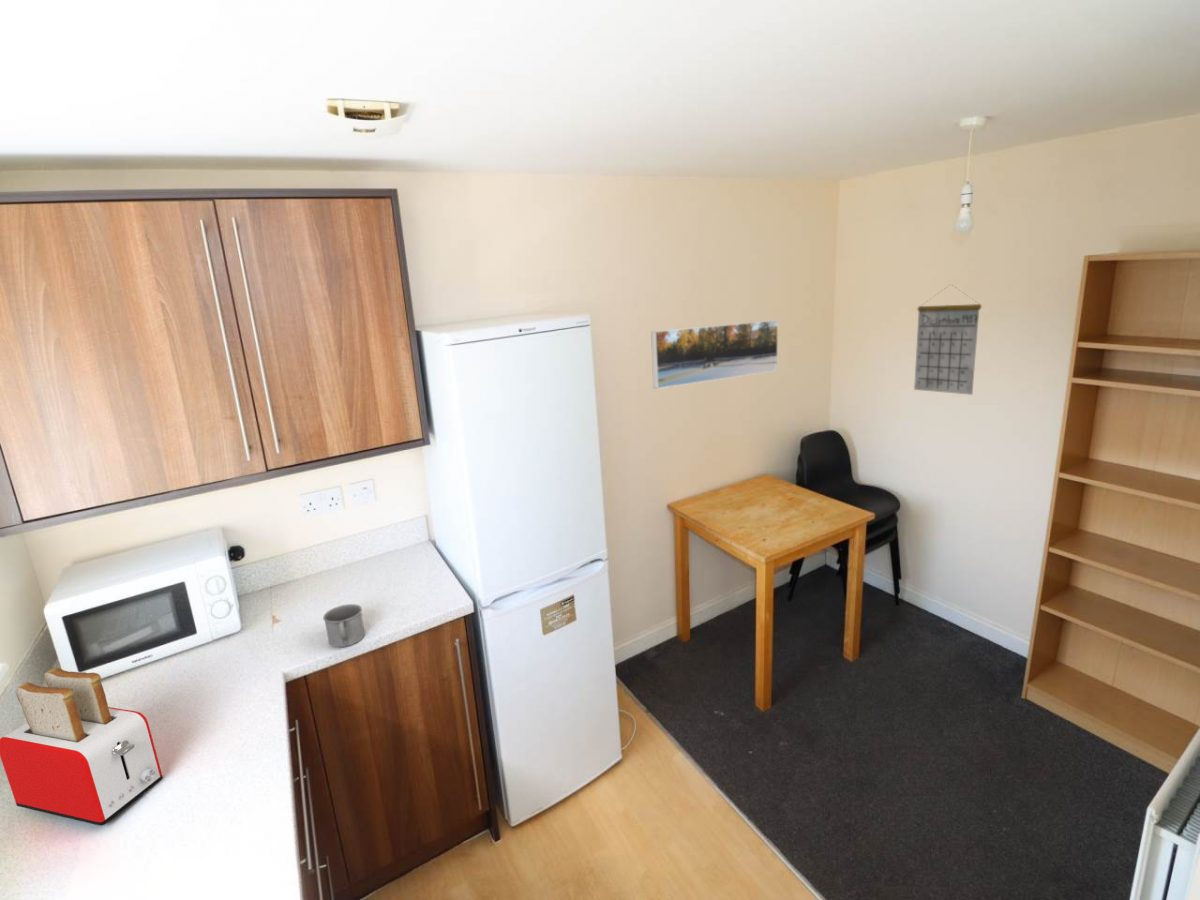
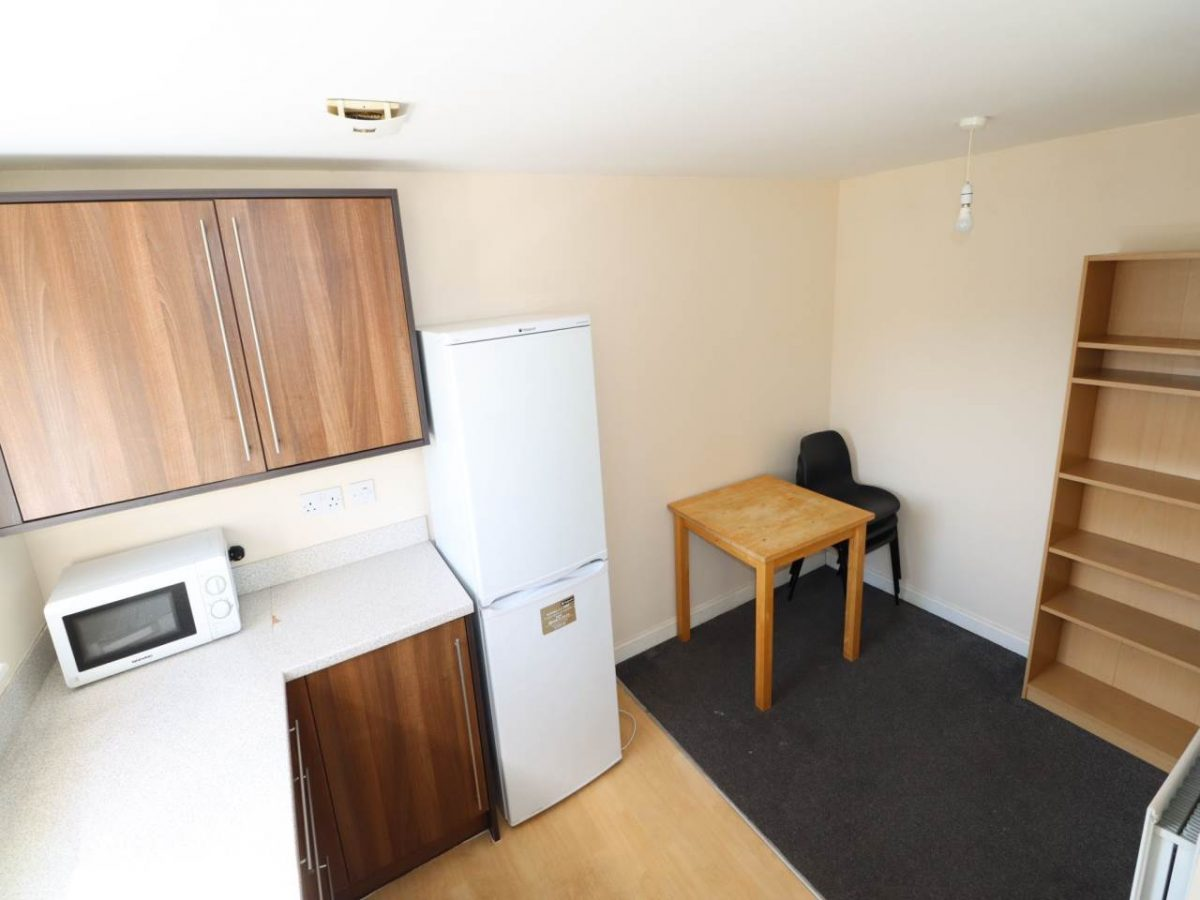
- mug (345, 626)
- toaster (78, 738)
- calendar (946, 339)
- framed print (718, 352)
